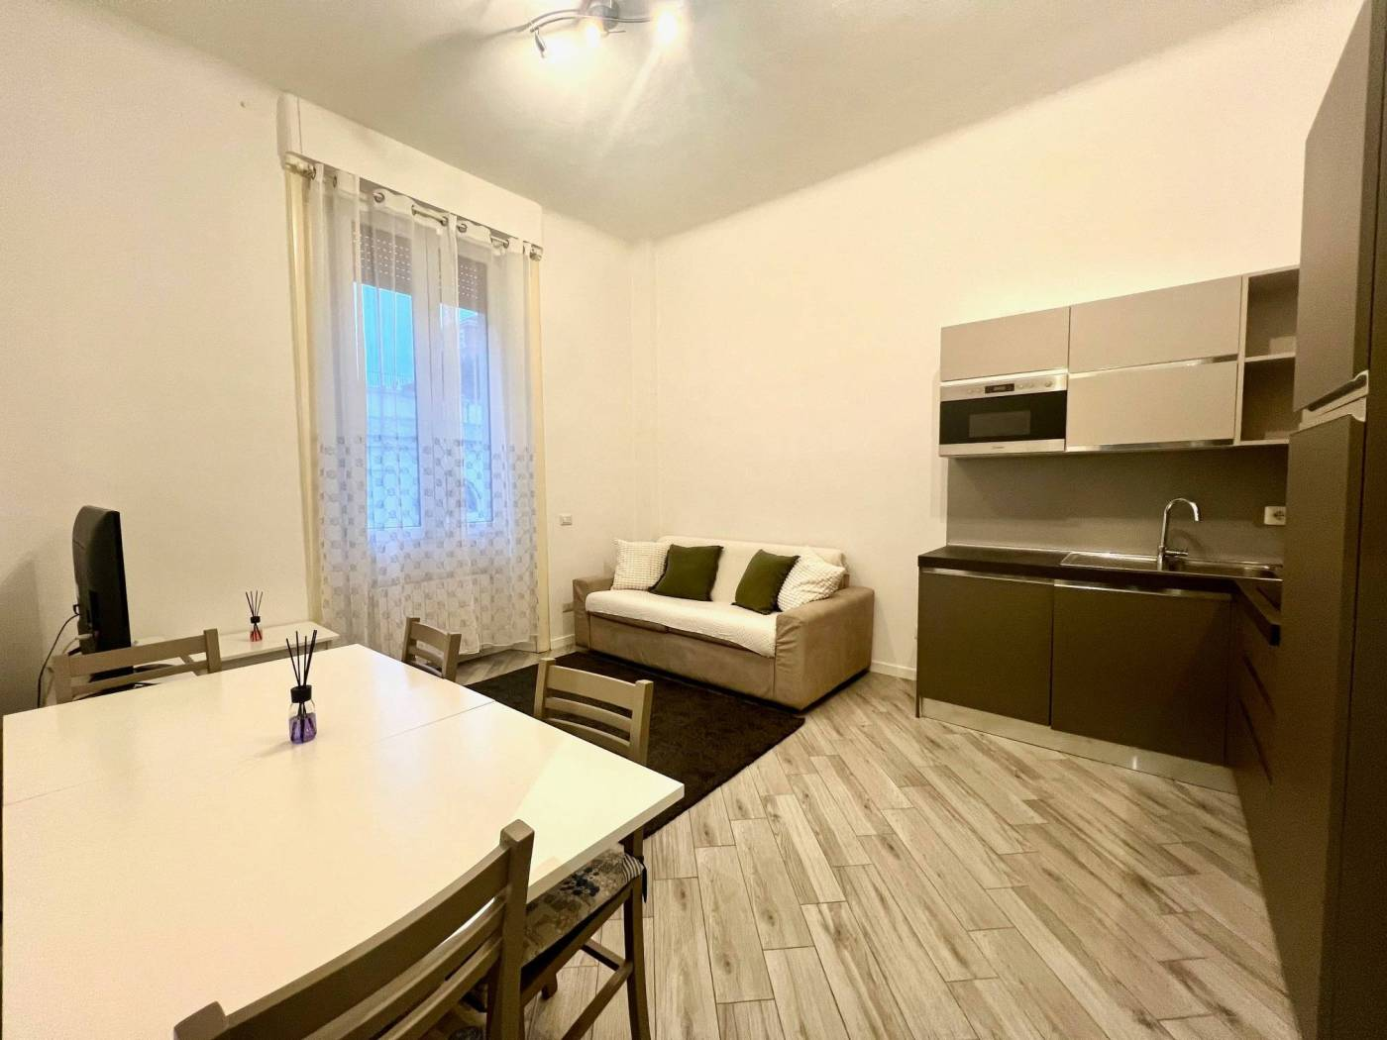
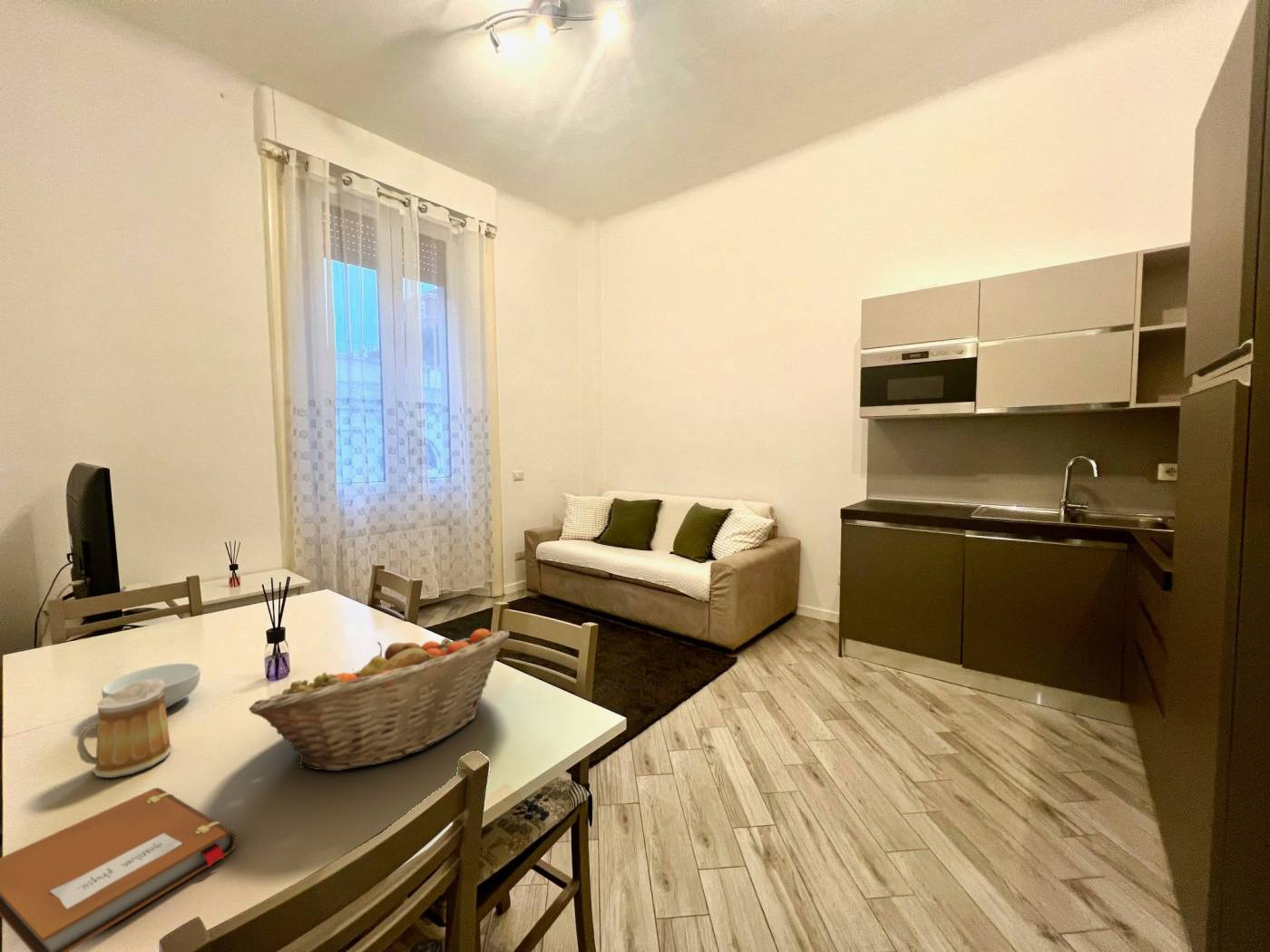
+ notebook (116, 859)
+ cereal bowl (163, 691)
+ fruit basket (395, 684)
+ mug (126, 725)
